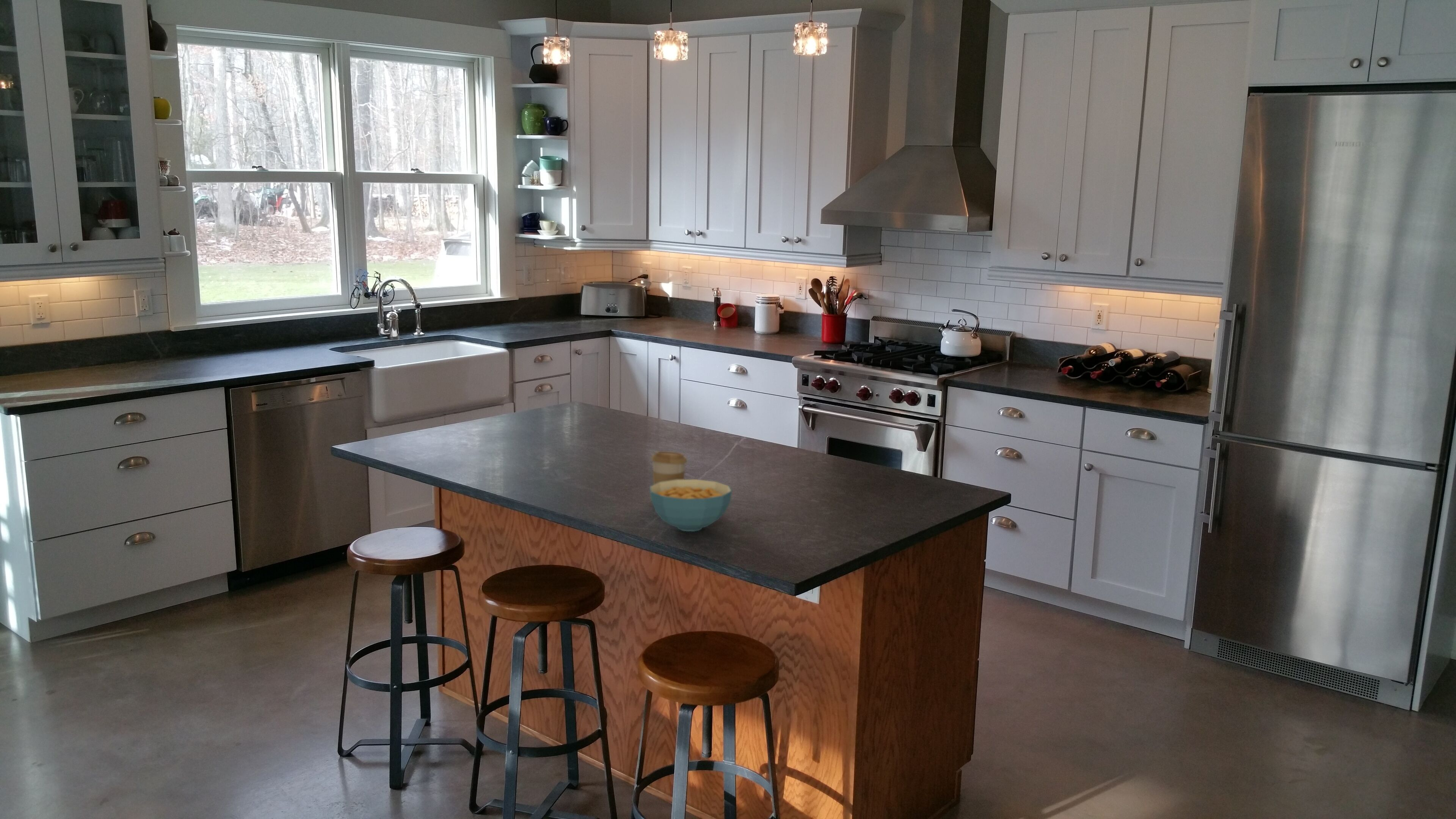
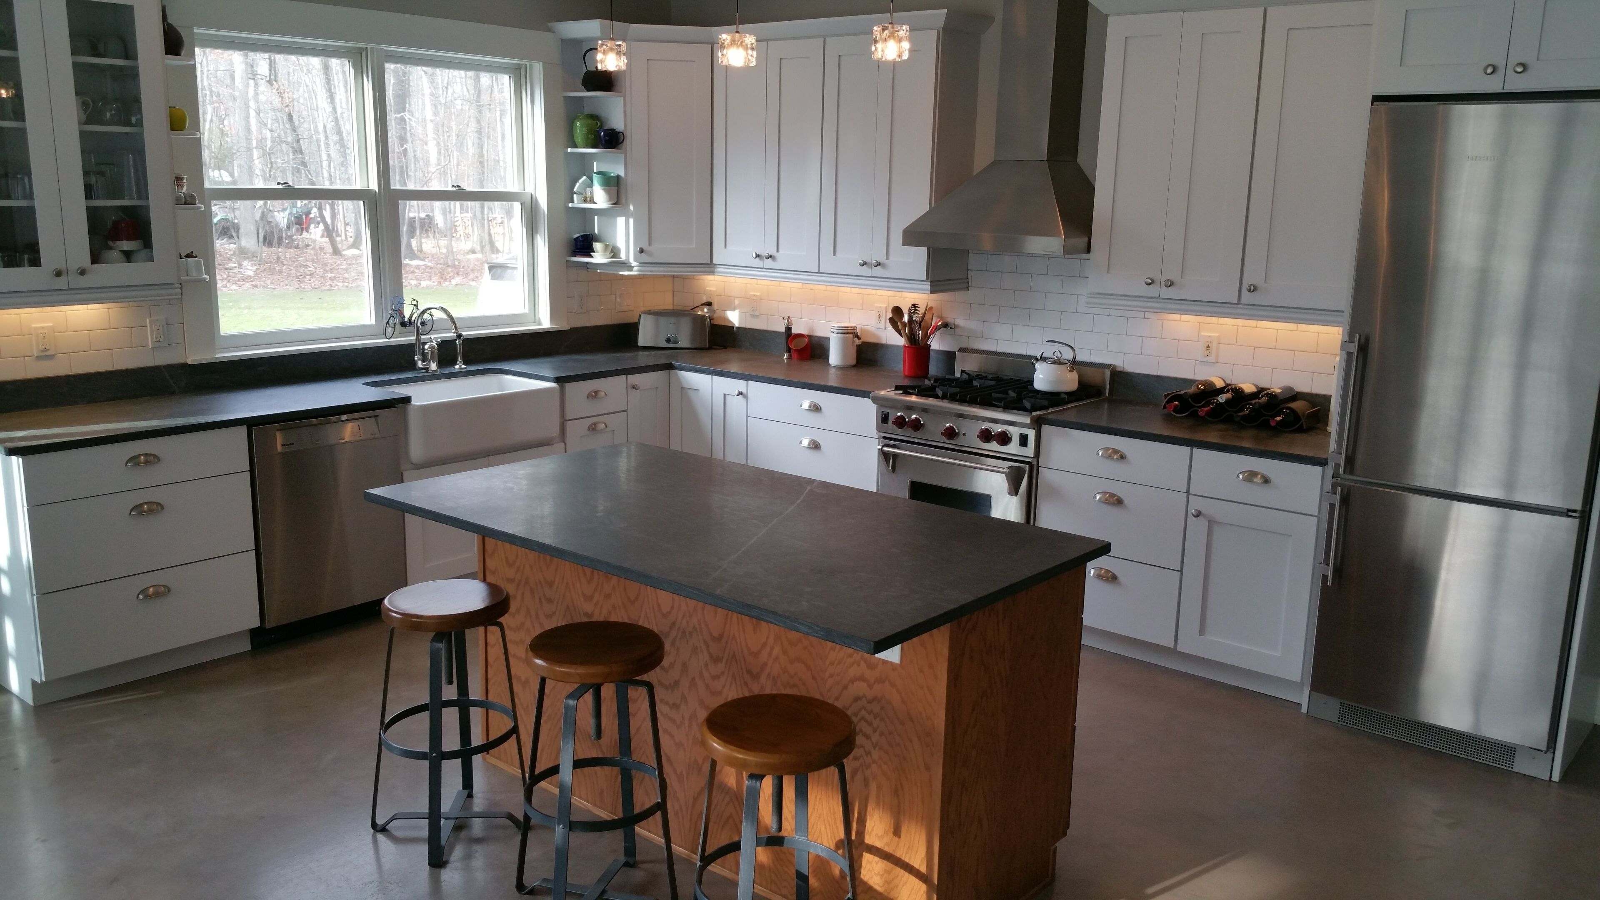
- coffee cup (669, 476)
- cereal bowl (690, 508)
